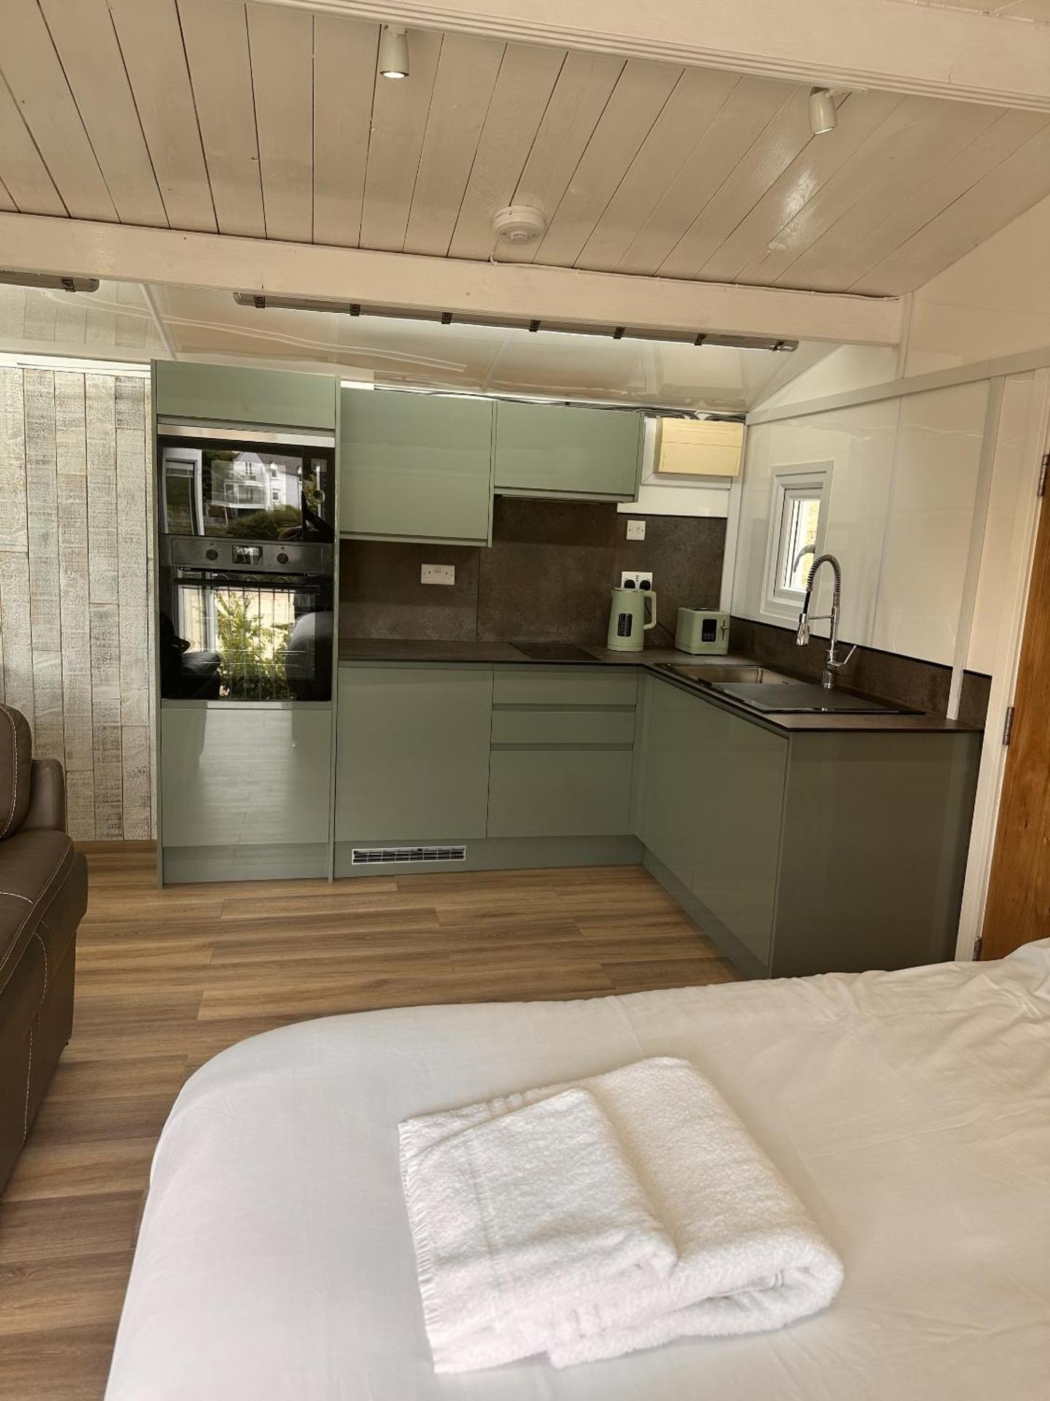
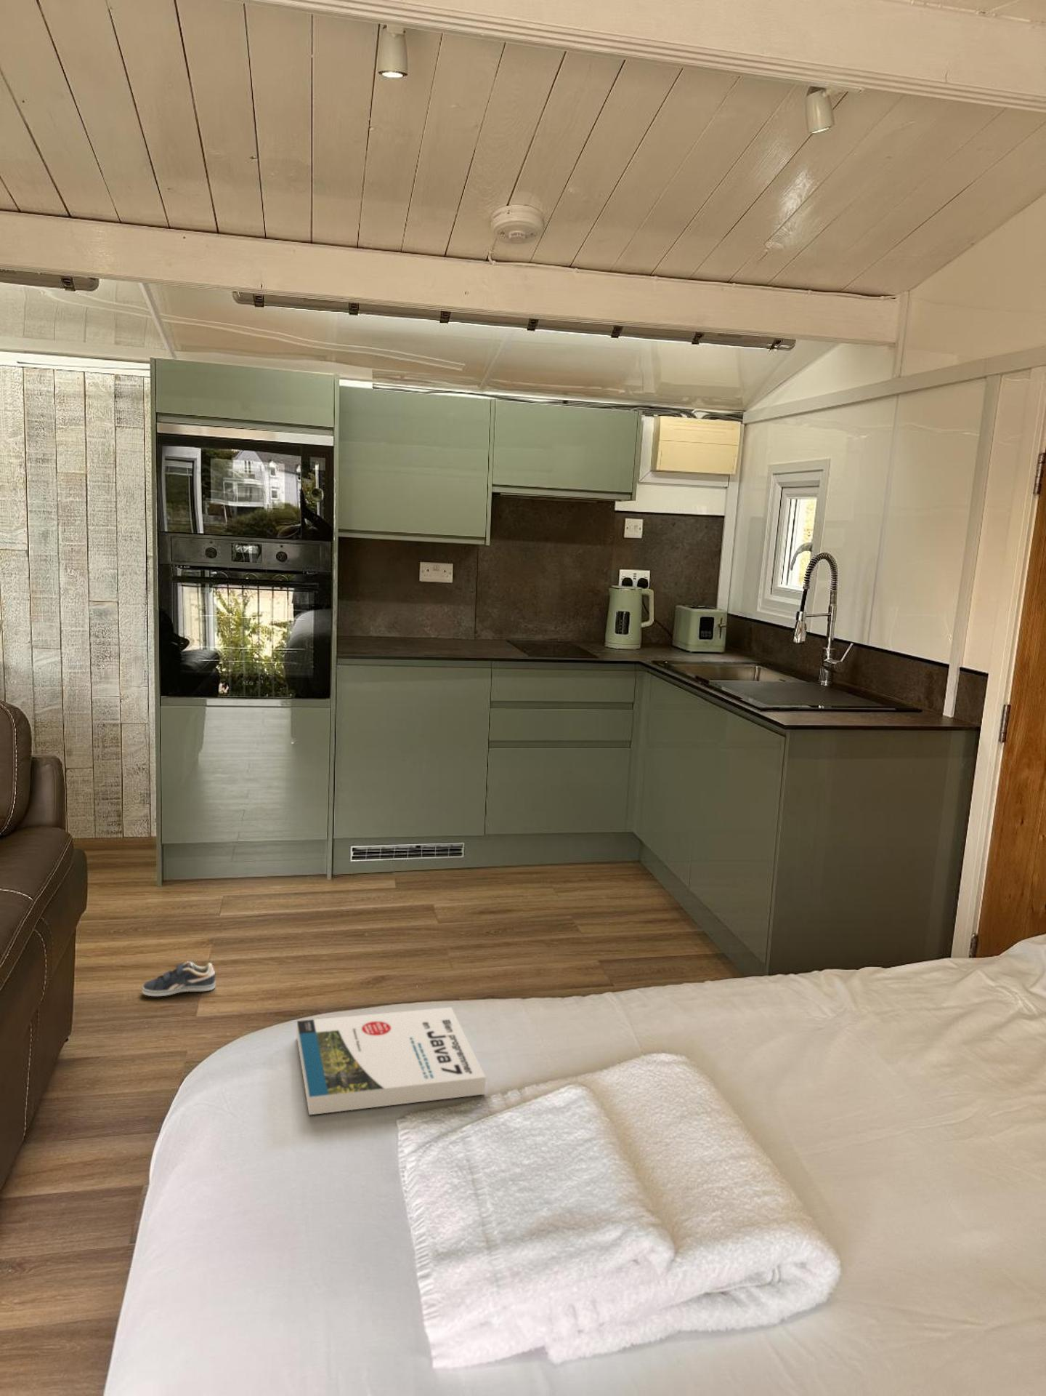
+ sneaker (179, 976)
+ book (387, 1055)
